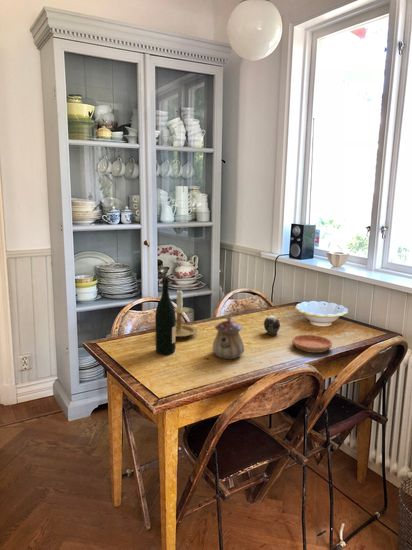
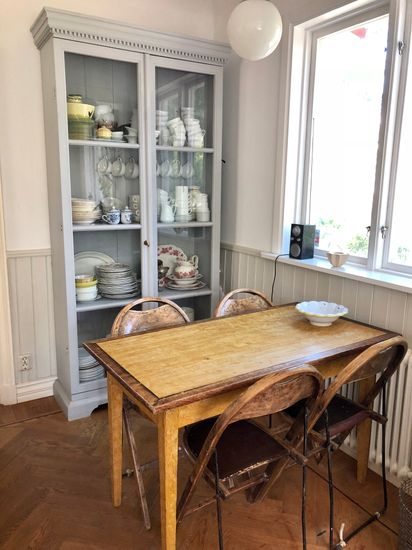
- wine bottle (165, 314)
- teapot (229, 334)
- candle holder (177, 311)
- decorative egg (271, 324)
- saucer (311, 344)
